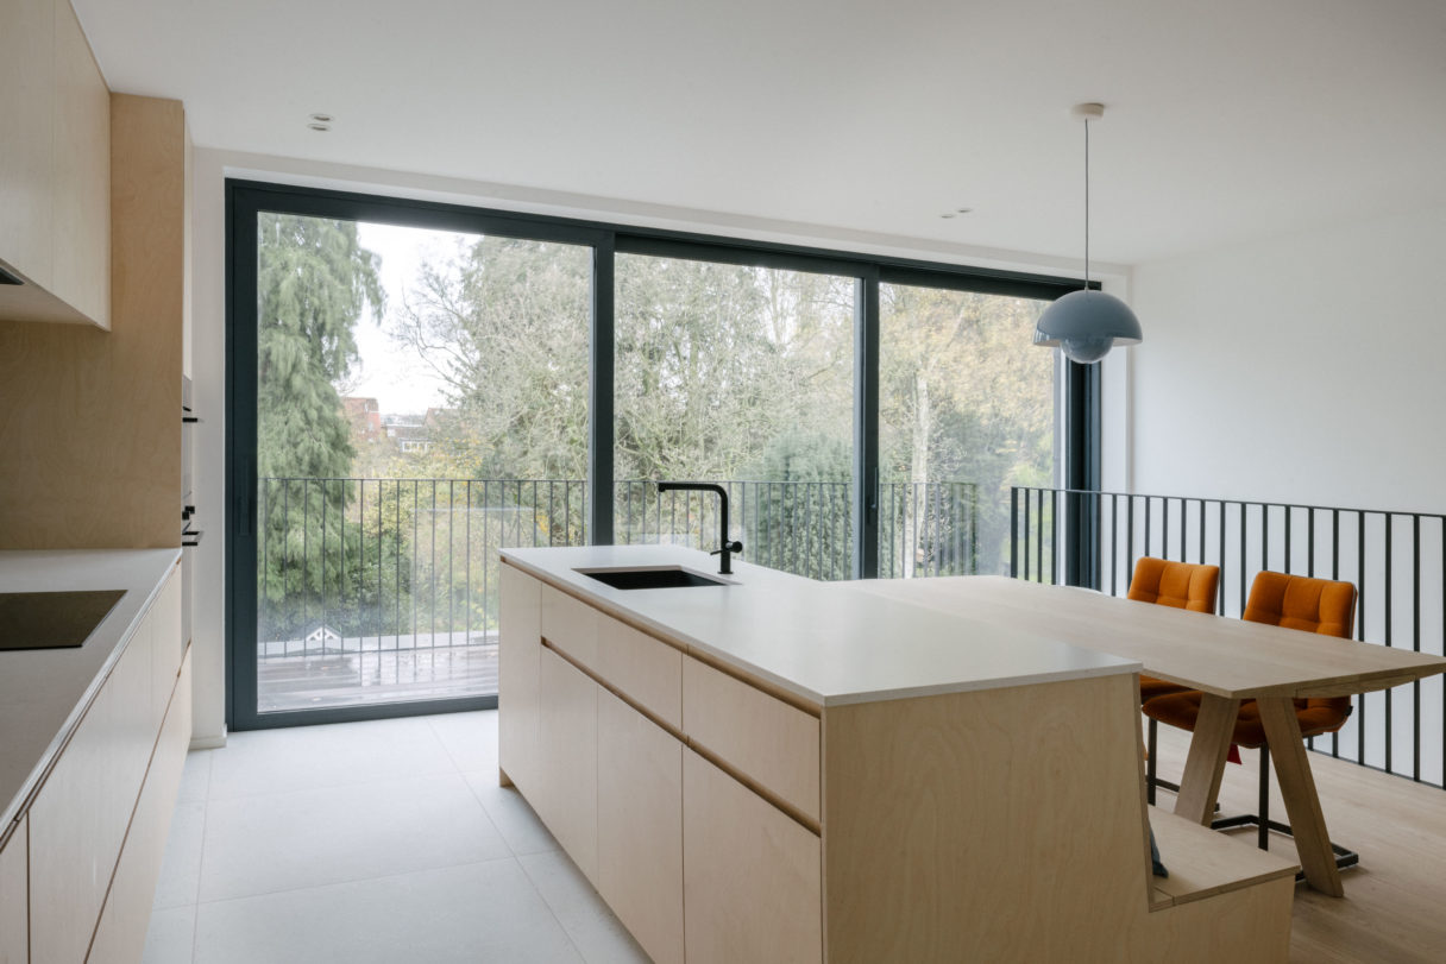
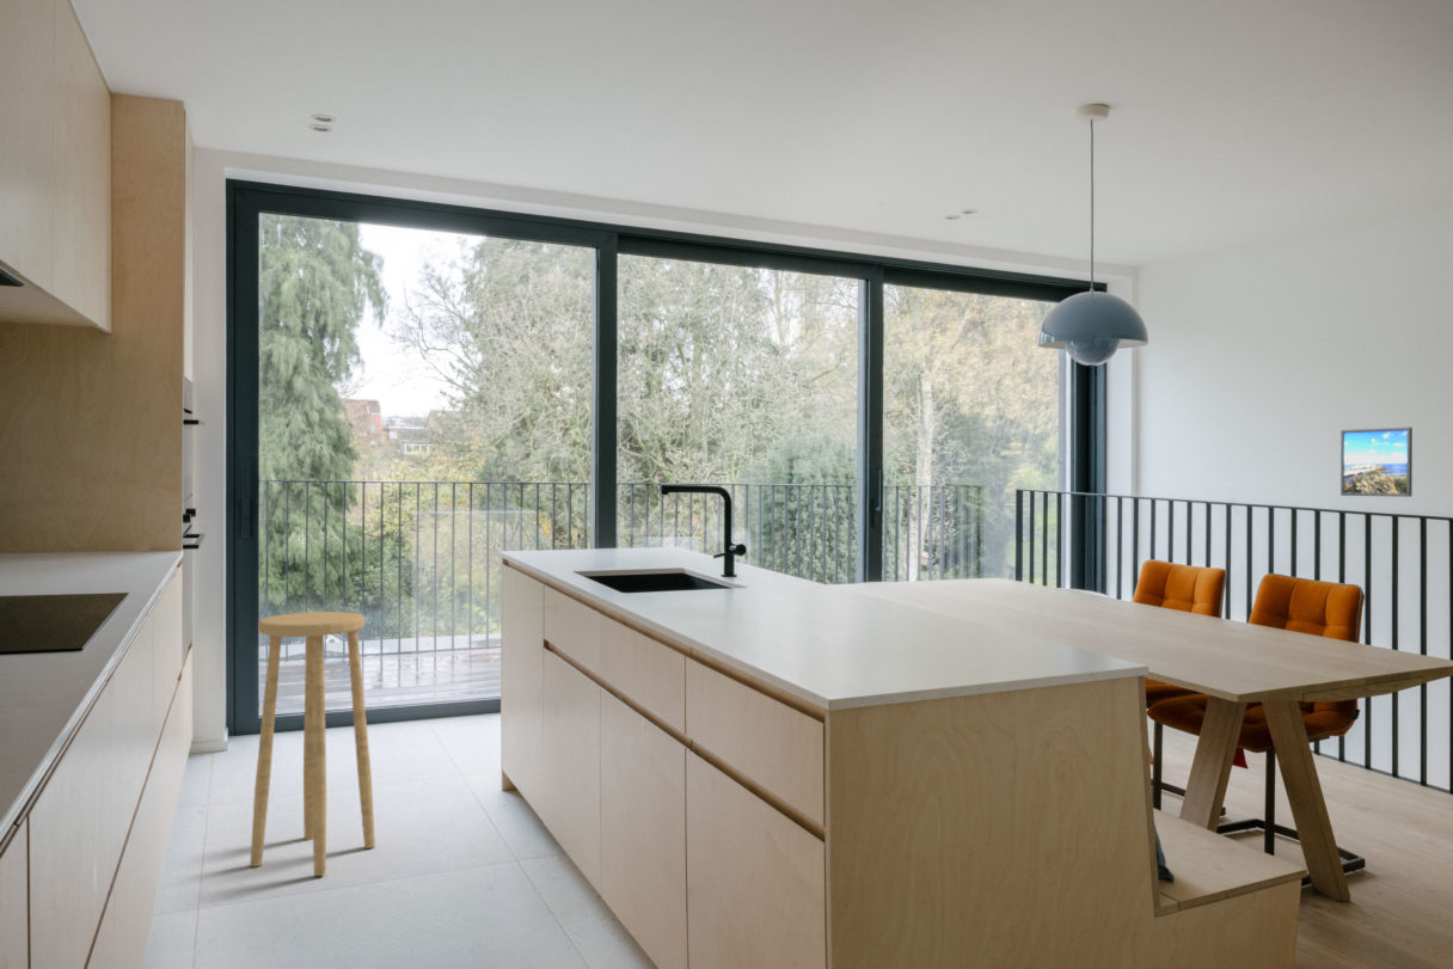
+ stool (312, 736)
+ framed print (1375, 461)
